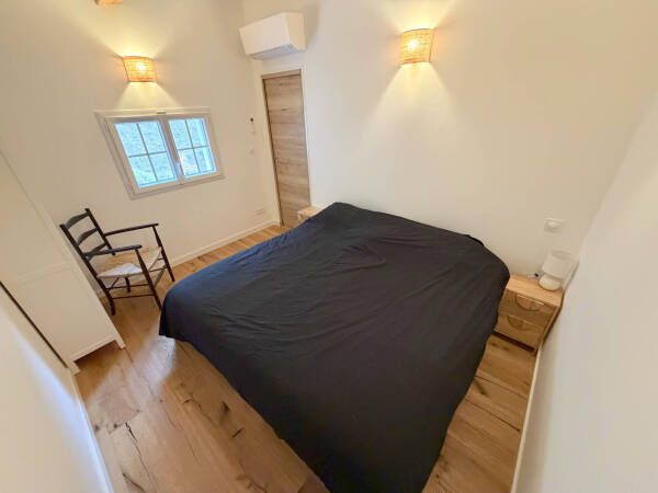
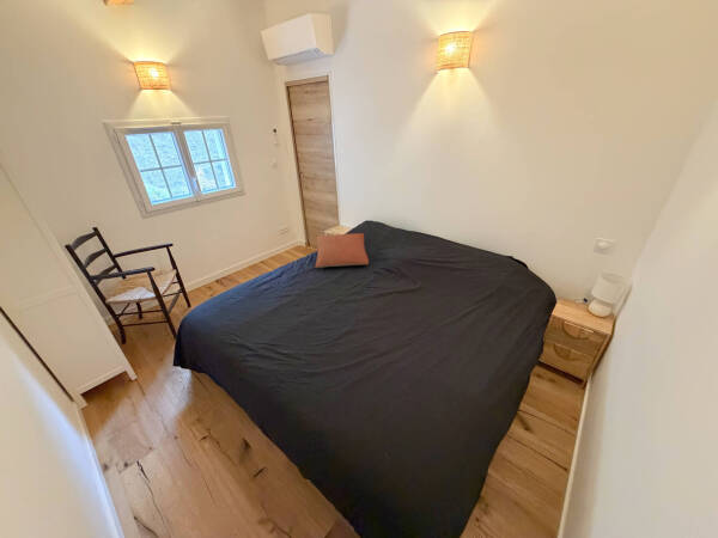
+ pillow (341, 249)
